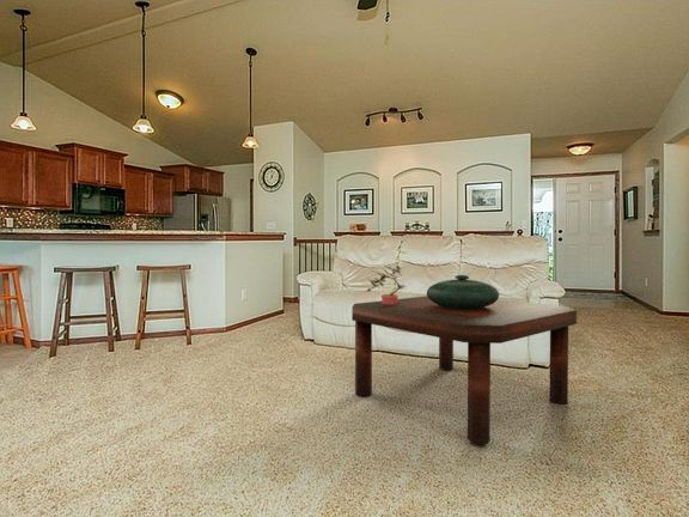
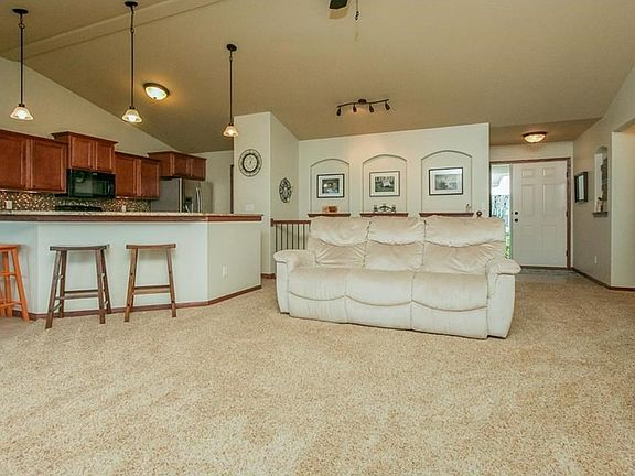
- coffee table (452, 351)
- decorative bowl (462, 290)
- potted plant (383, 284)
